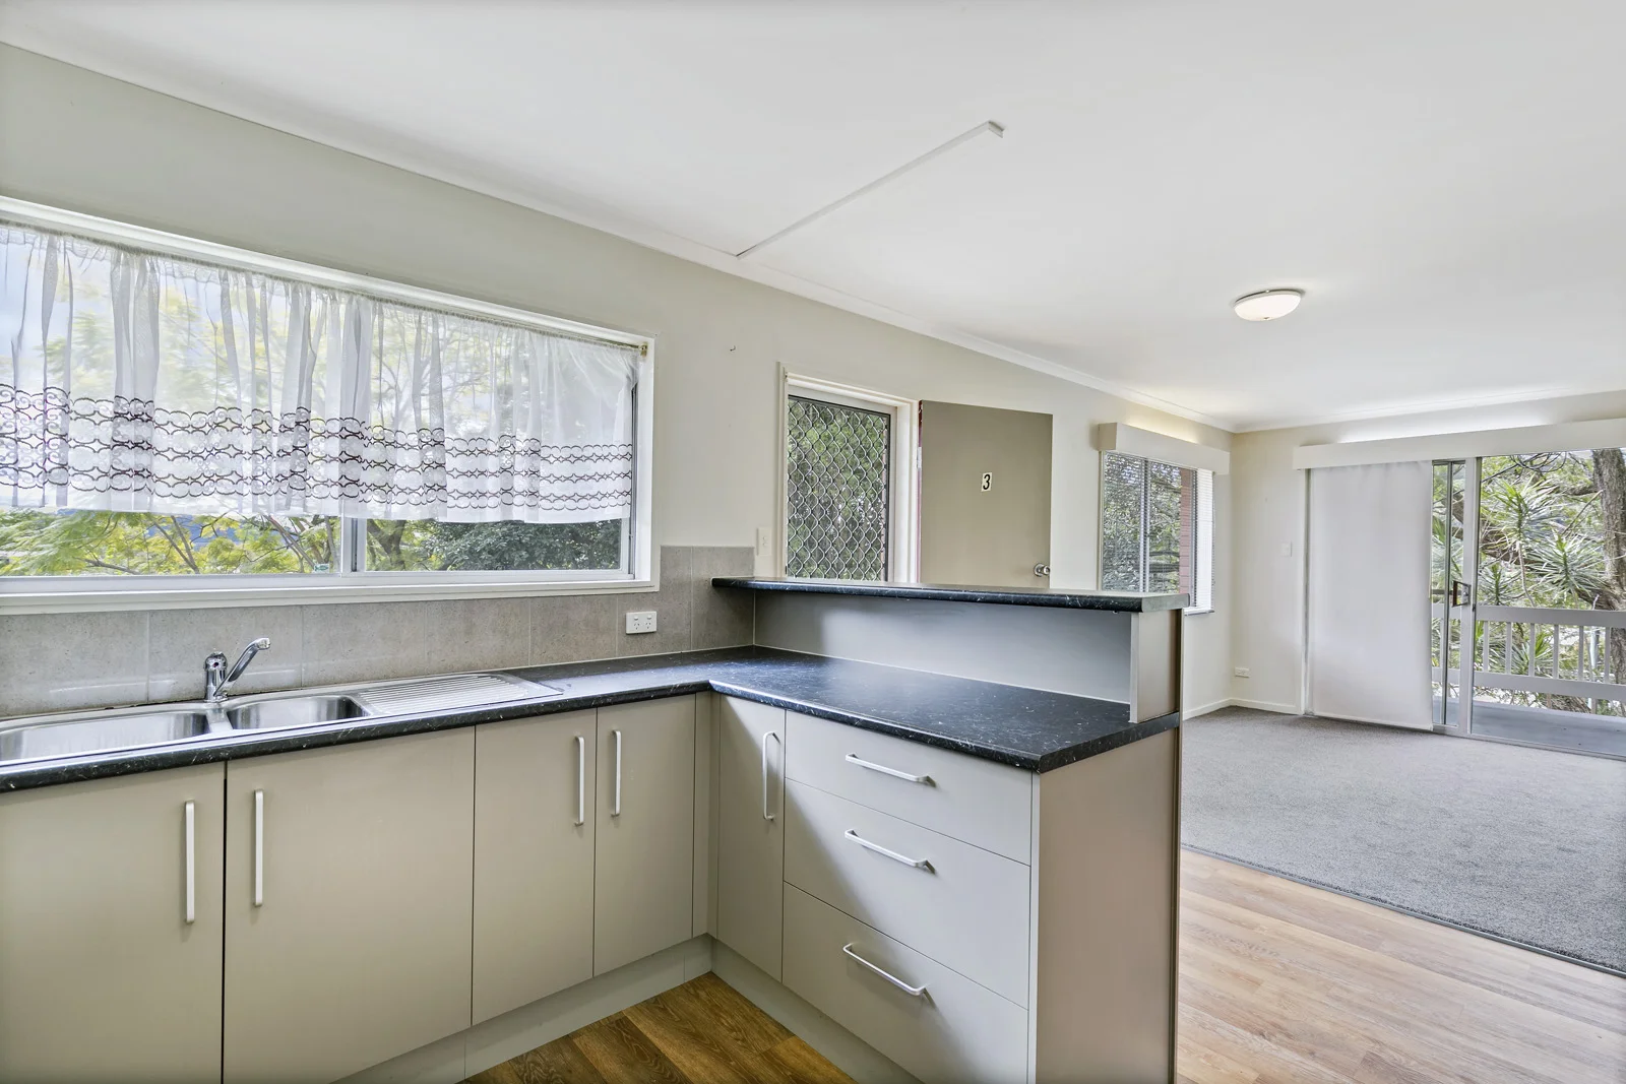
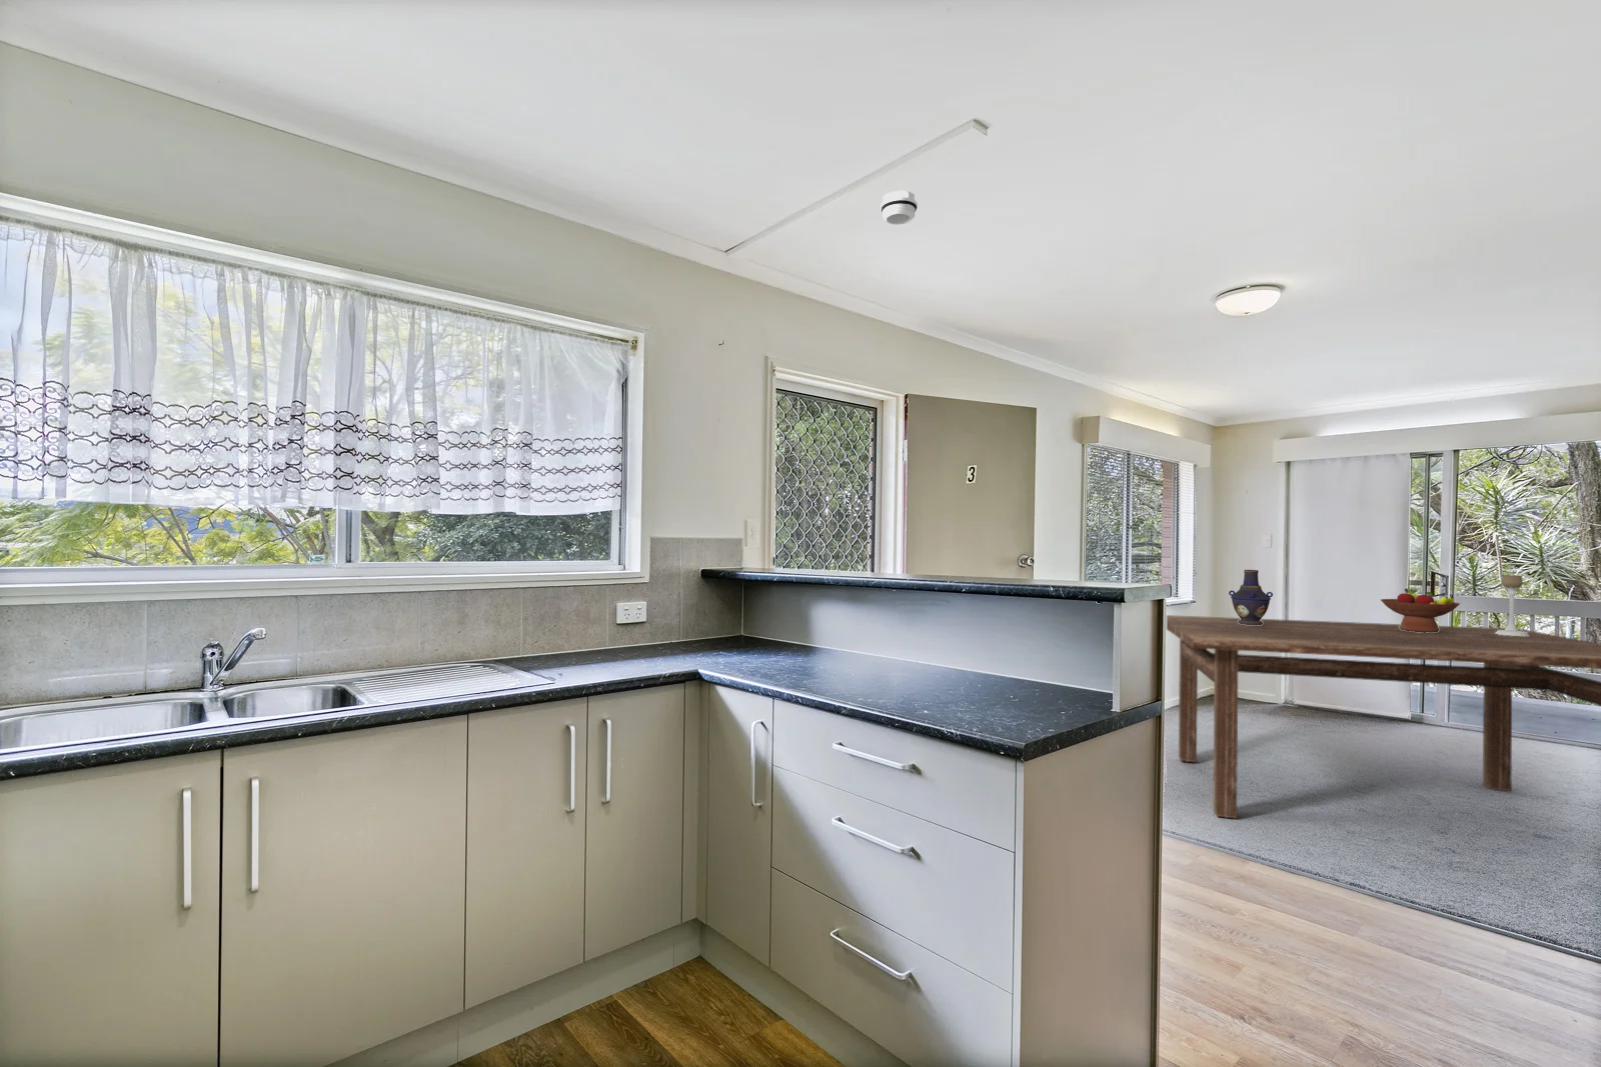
+ vase (1250, 595)
+ candle holder (1510, 604)
+ fruit bowl (1419, 610)
+ smoke detector (898, 208)
+ dining table (1369, 679)
